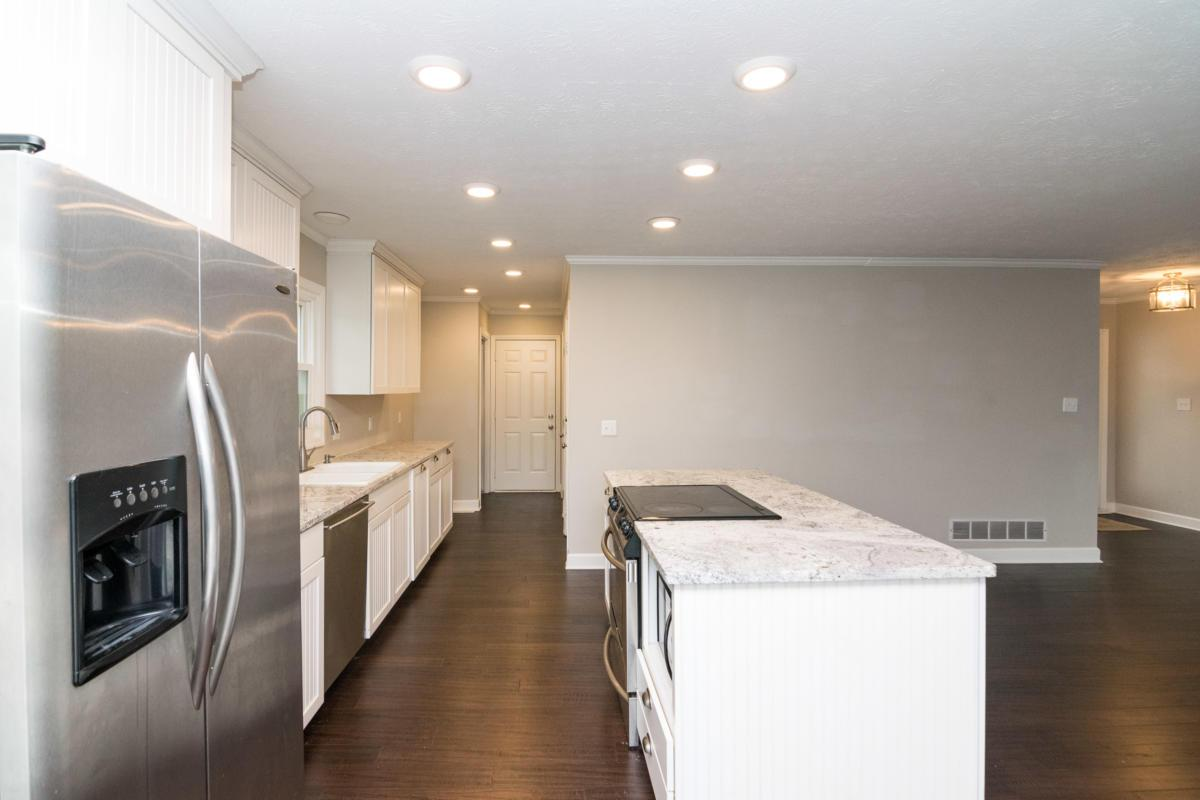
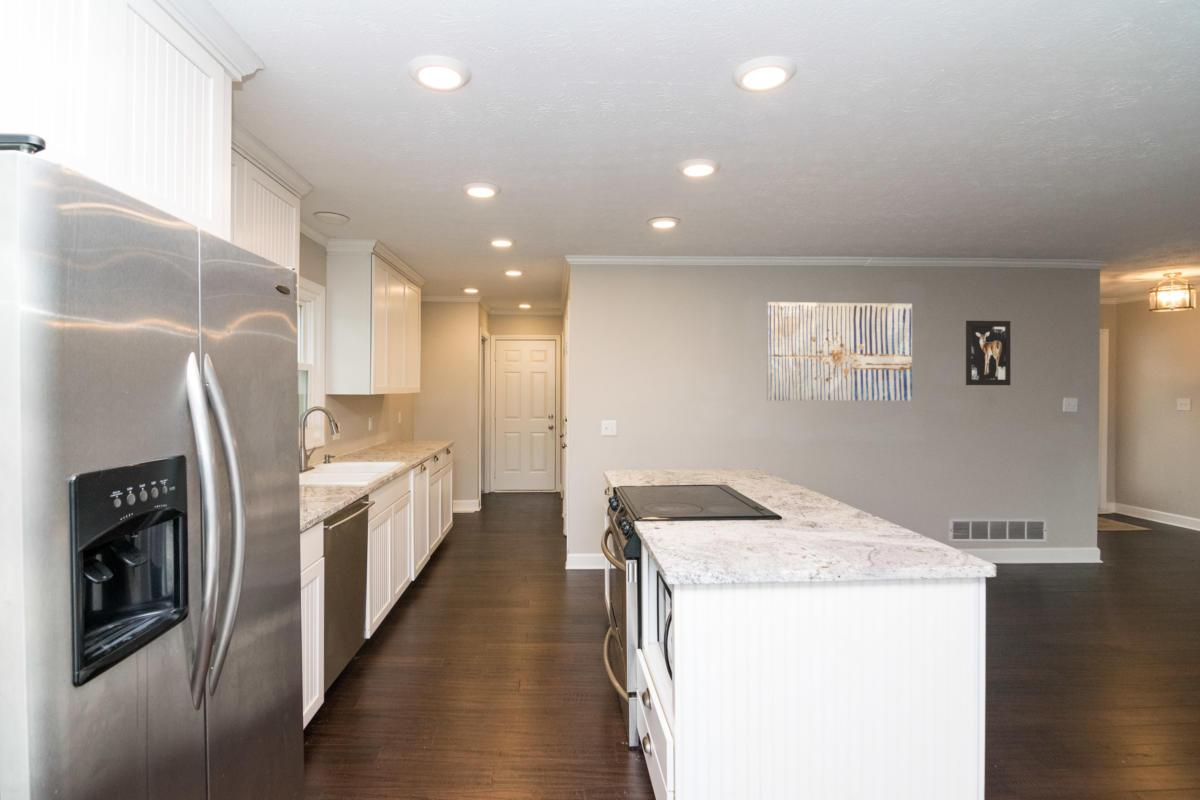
+ wall art (988, 353)
+ wall art (839, 351)
